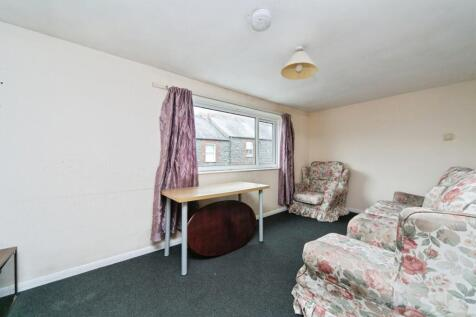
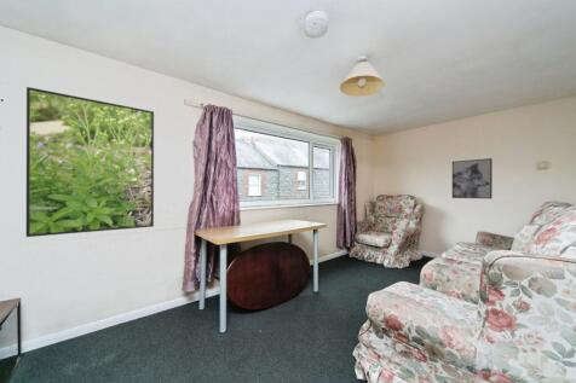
+ wall art (471, 179)
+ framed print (98, 166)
